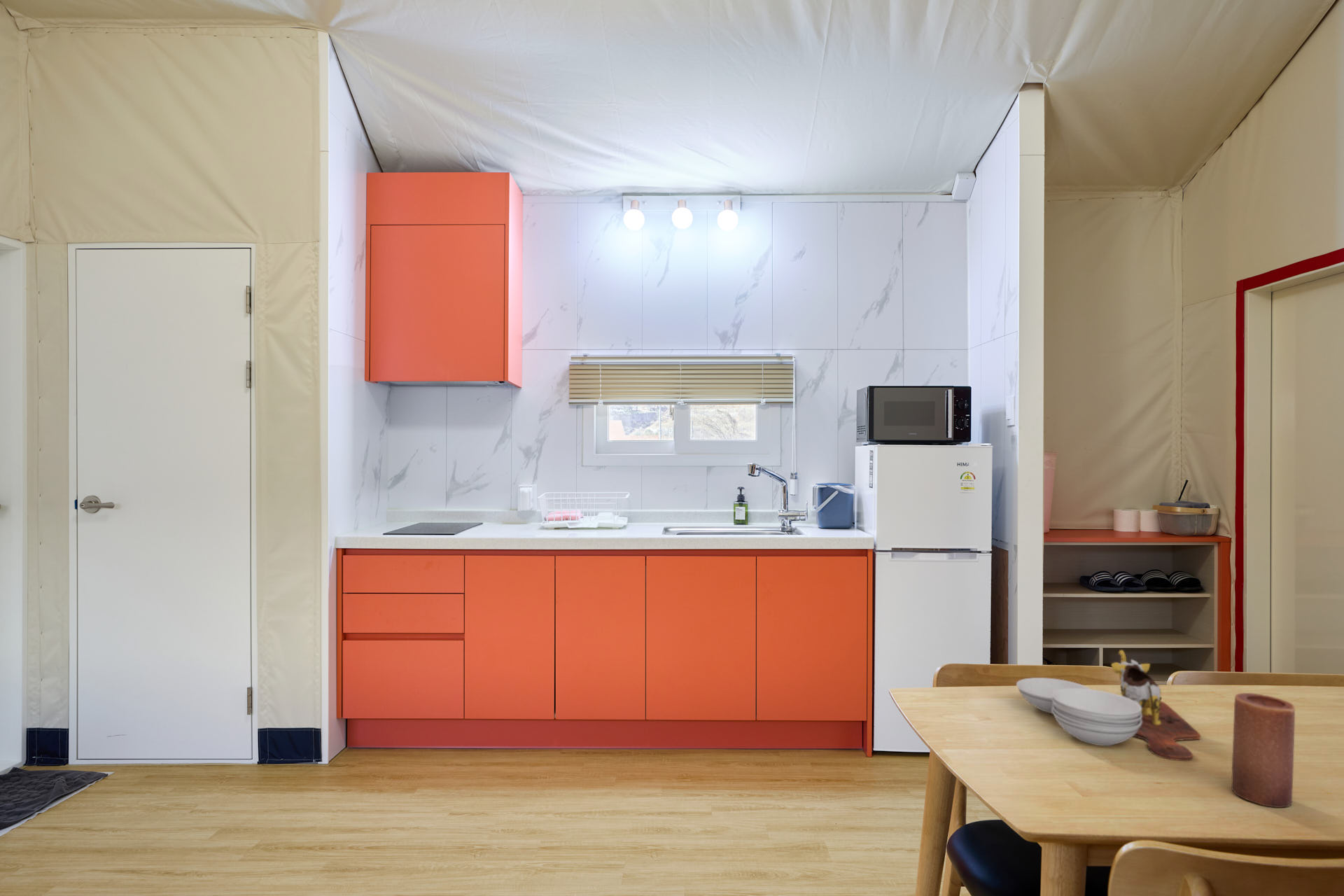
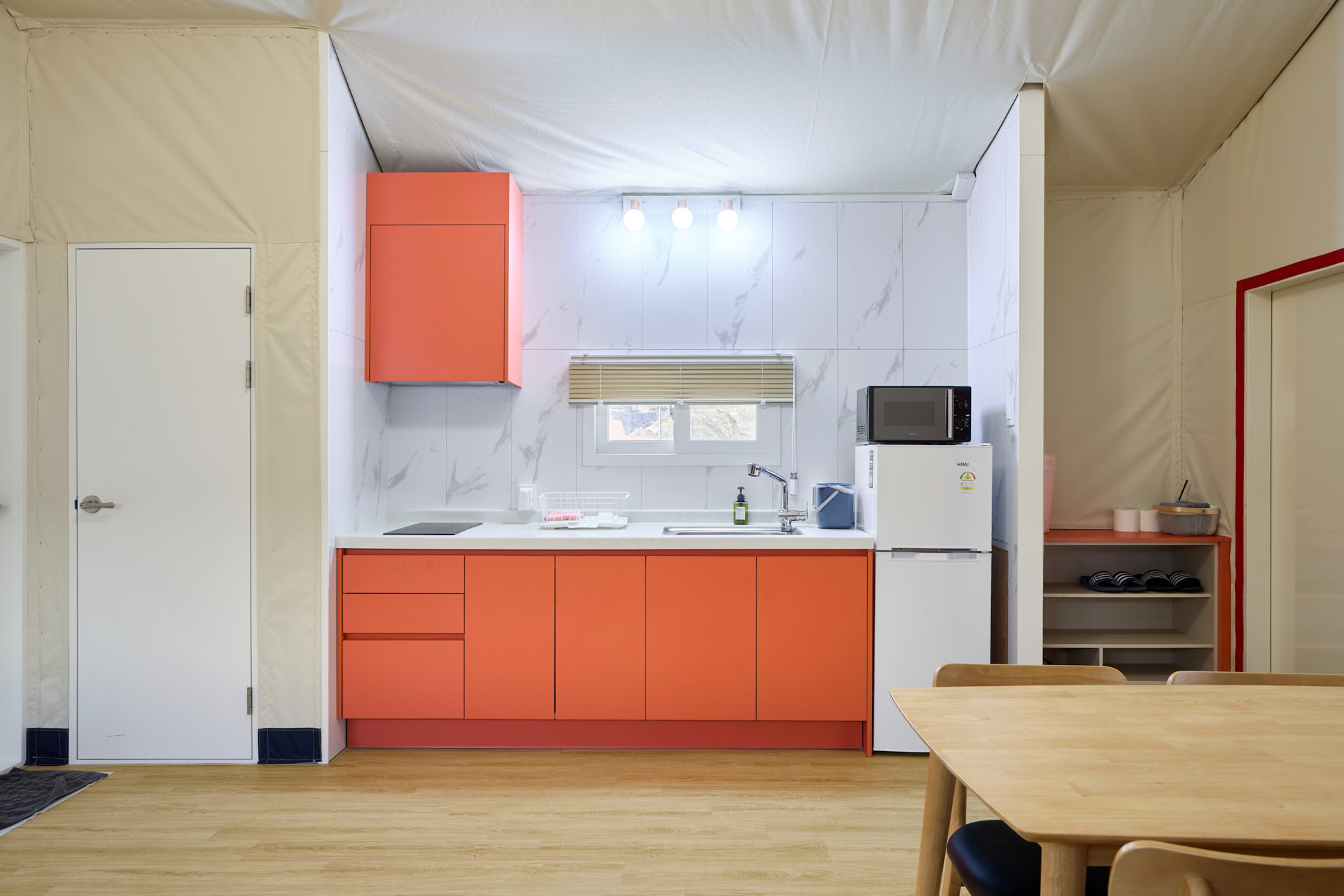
- cutting board (1103, 692)
- candle (1262, 748)
